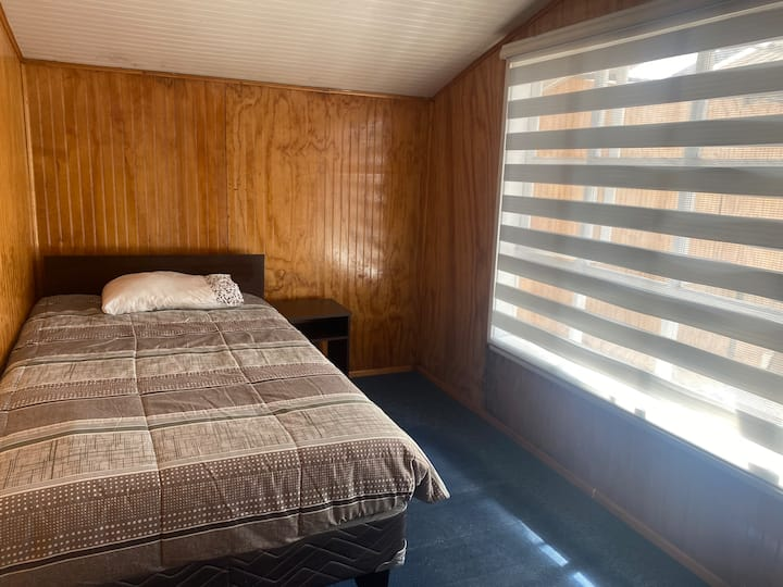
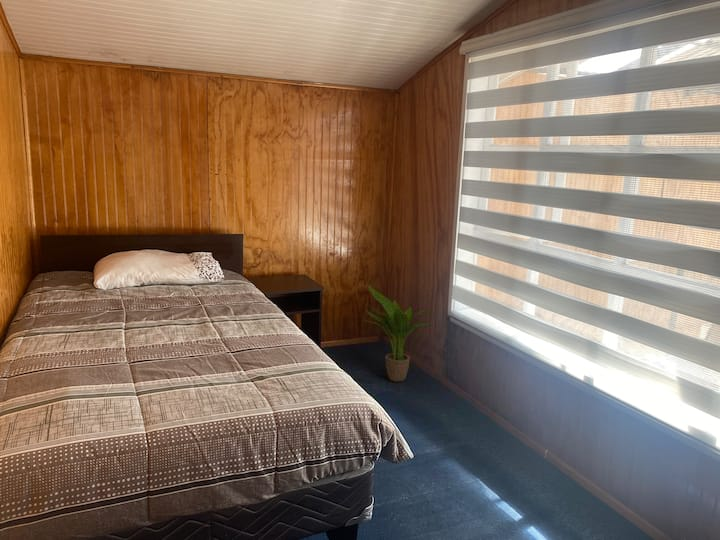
+ potted plant (392, 336)
